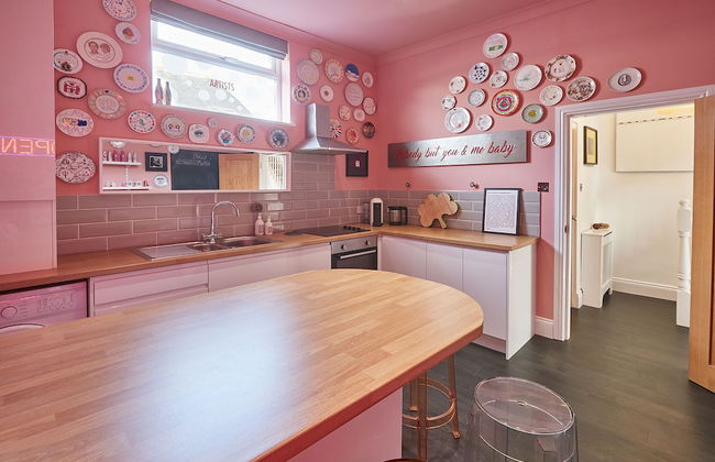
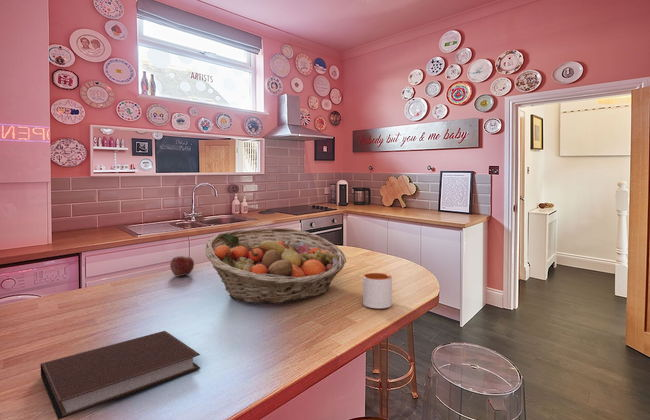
+ fruit basket (278, 261)
+ apple (182, 265)
+ mug (379, 289)
+ notebook (122, 365)
